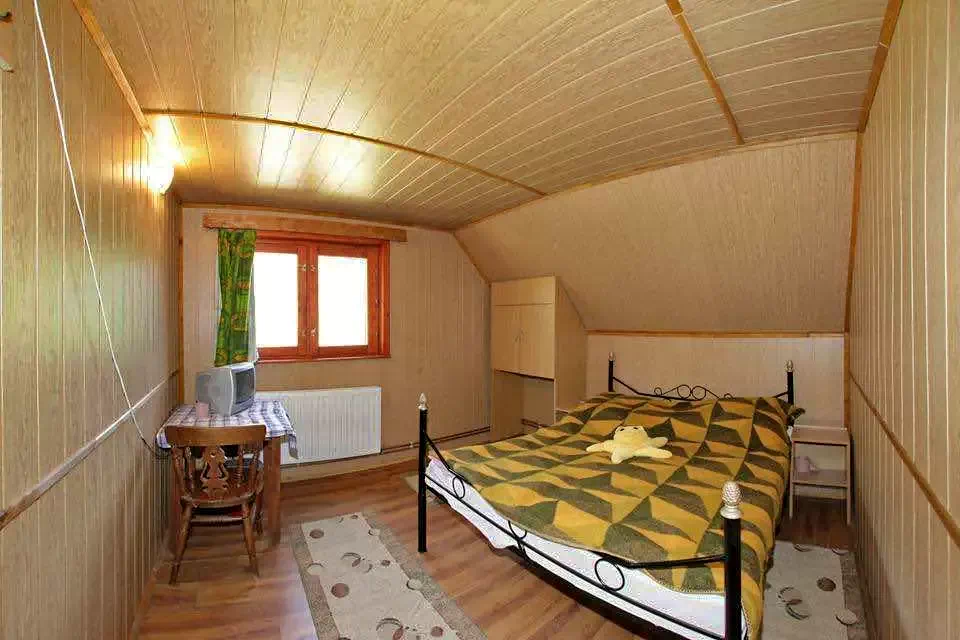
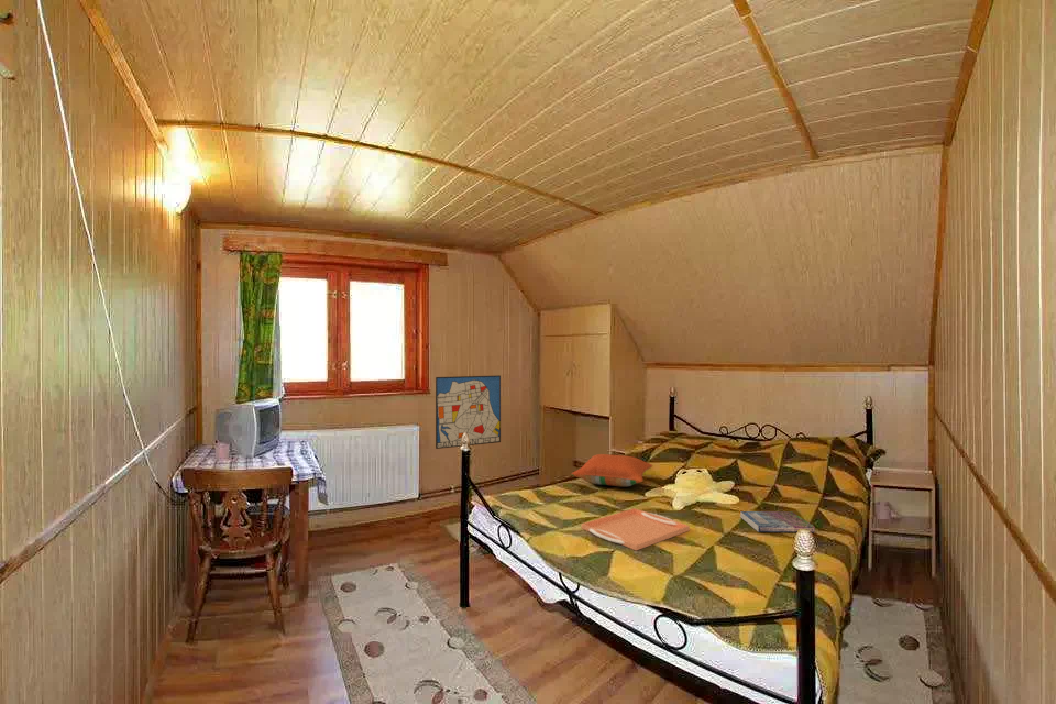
+ serving tray (635, 527)
+ wall art (469, 410)
+ pillow (613, 469)
+ book (776, 521)
